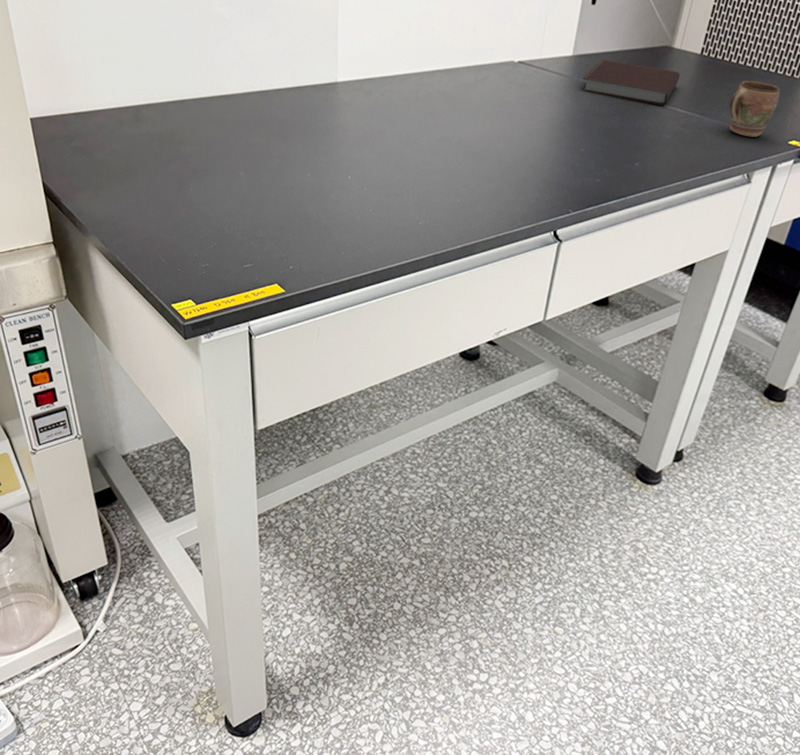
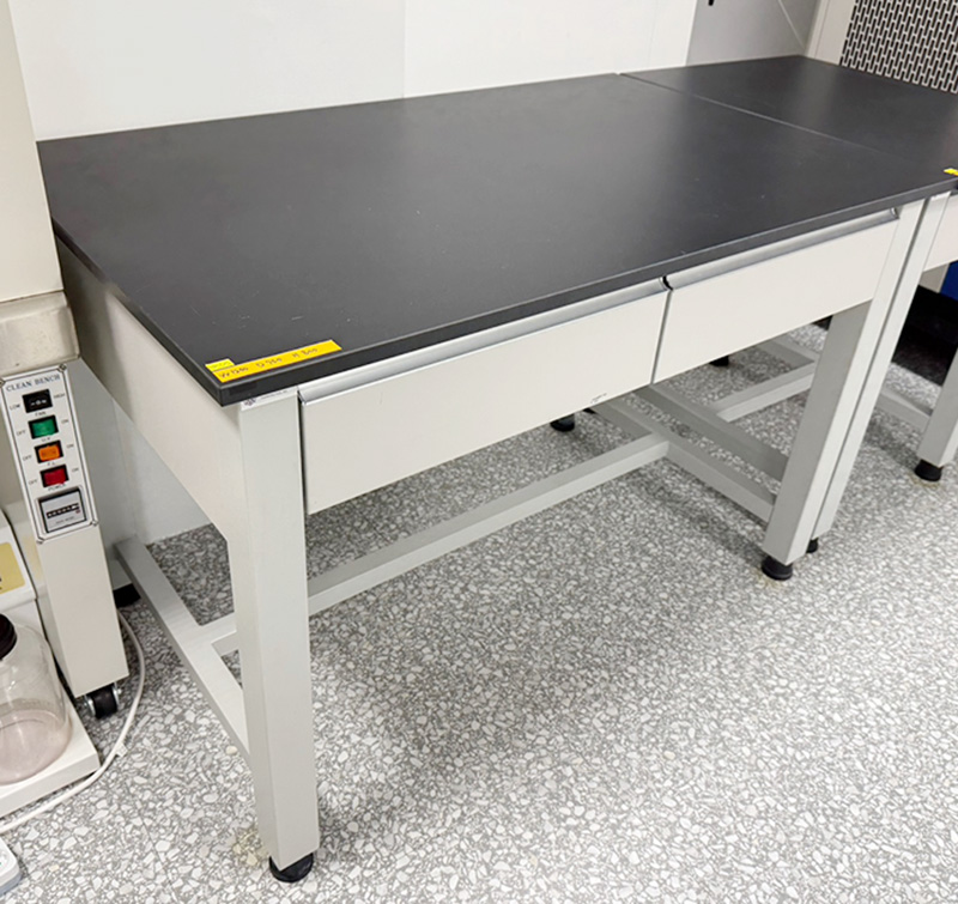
- mug (749, 108)
- notebook (631, 81)
